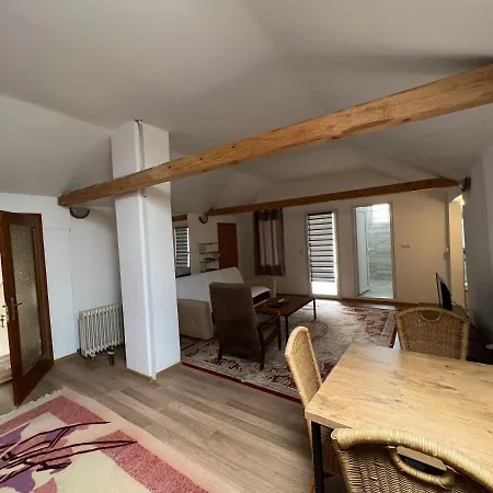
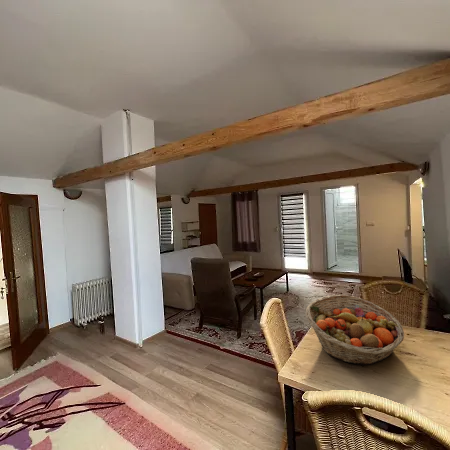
+ fruit basket (352, 326)
